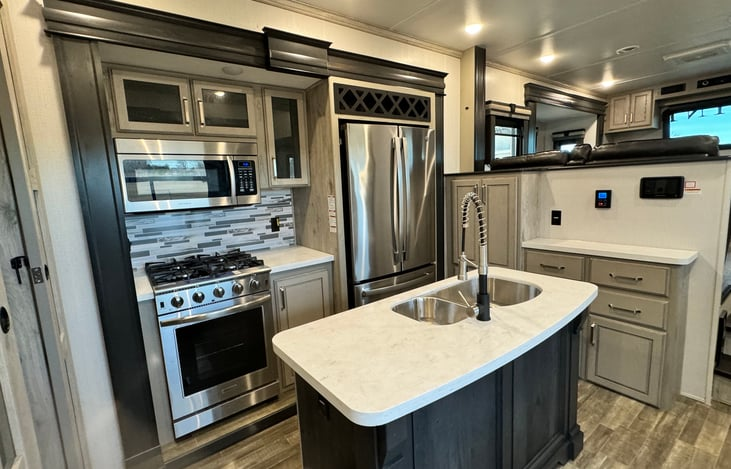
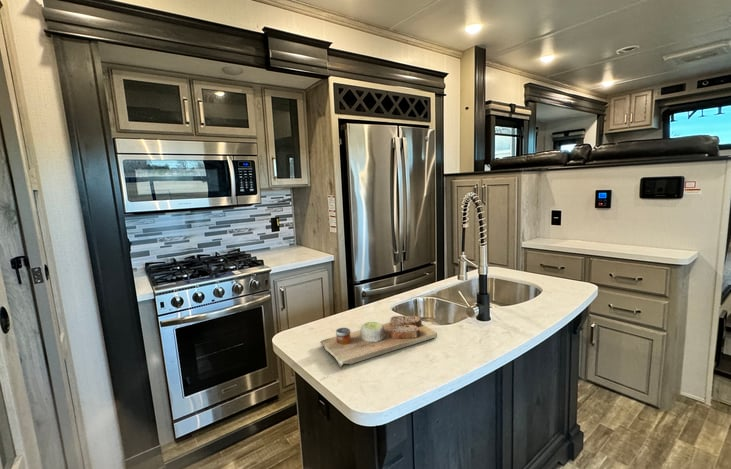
+ cutting board (380, 332)
